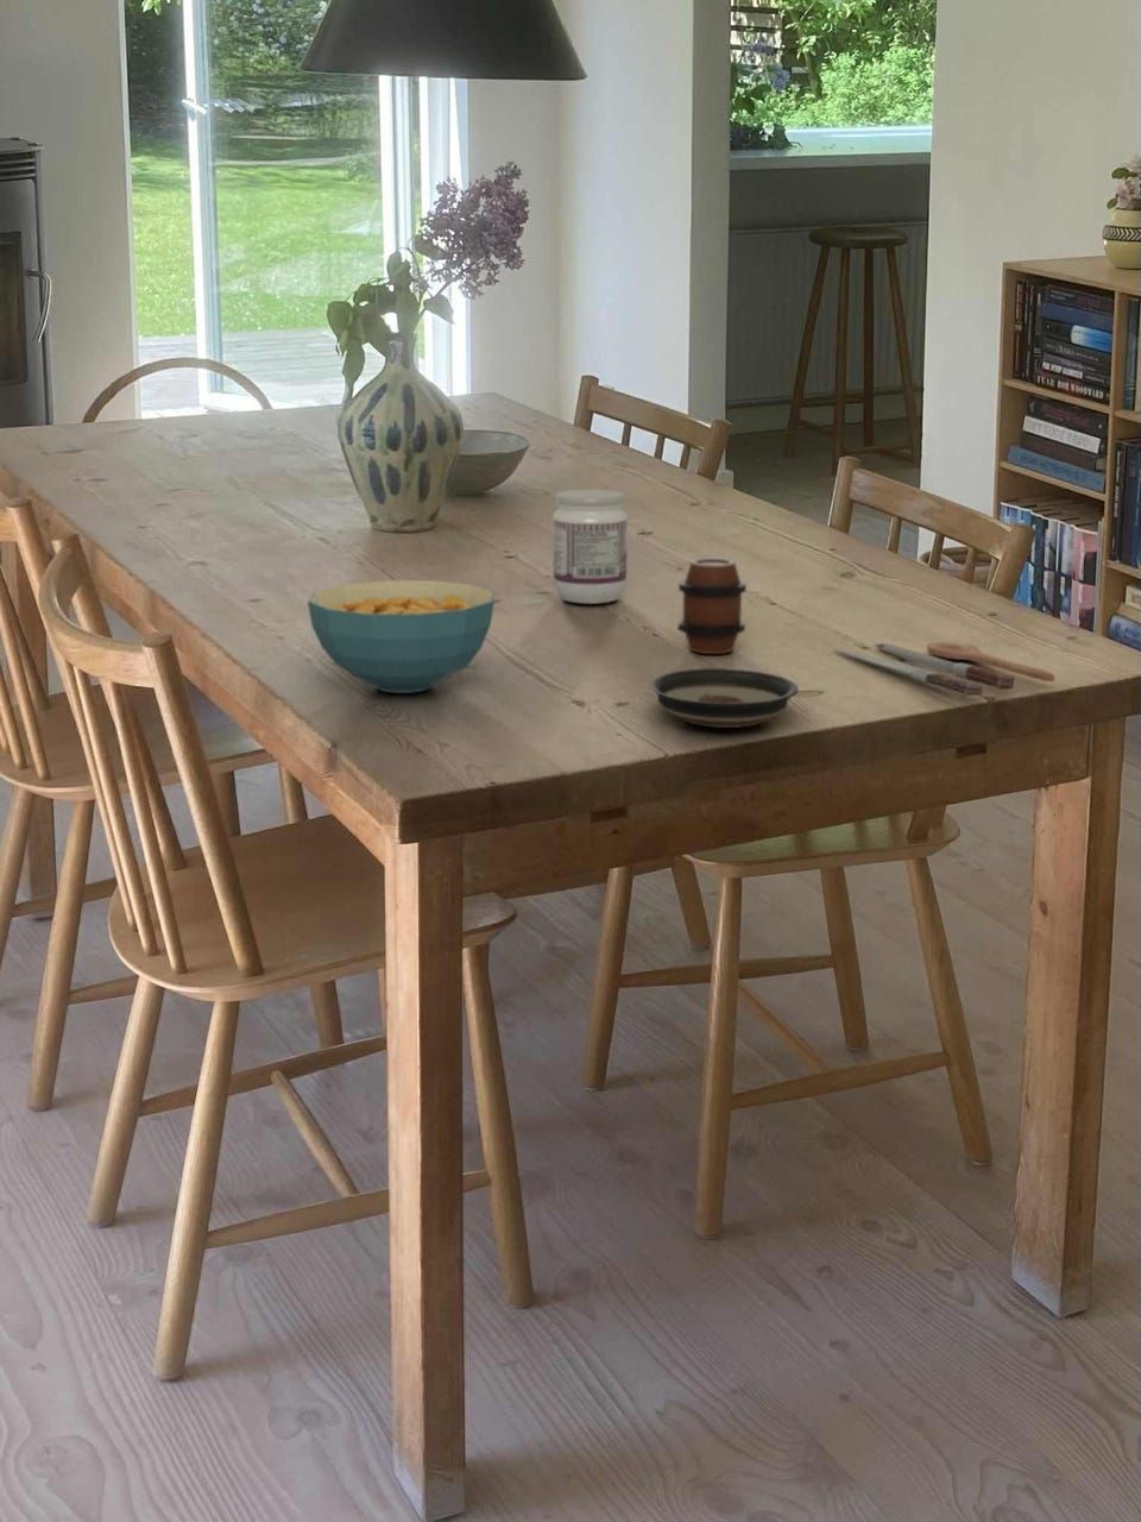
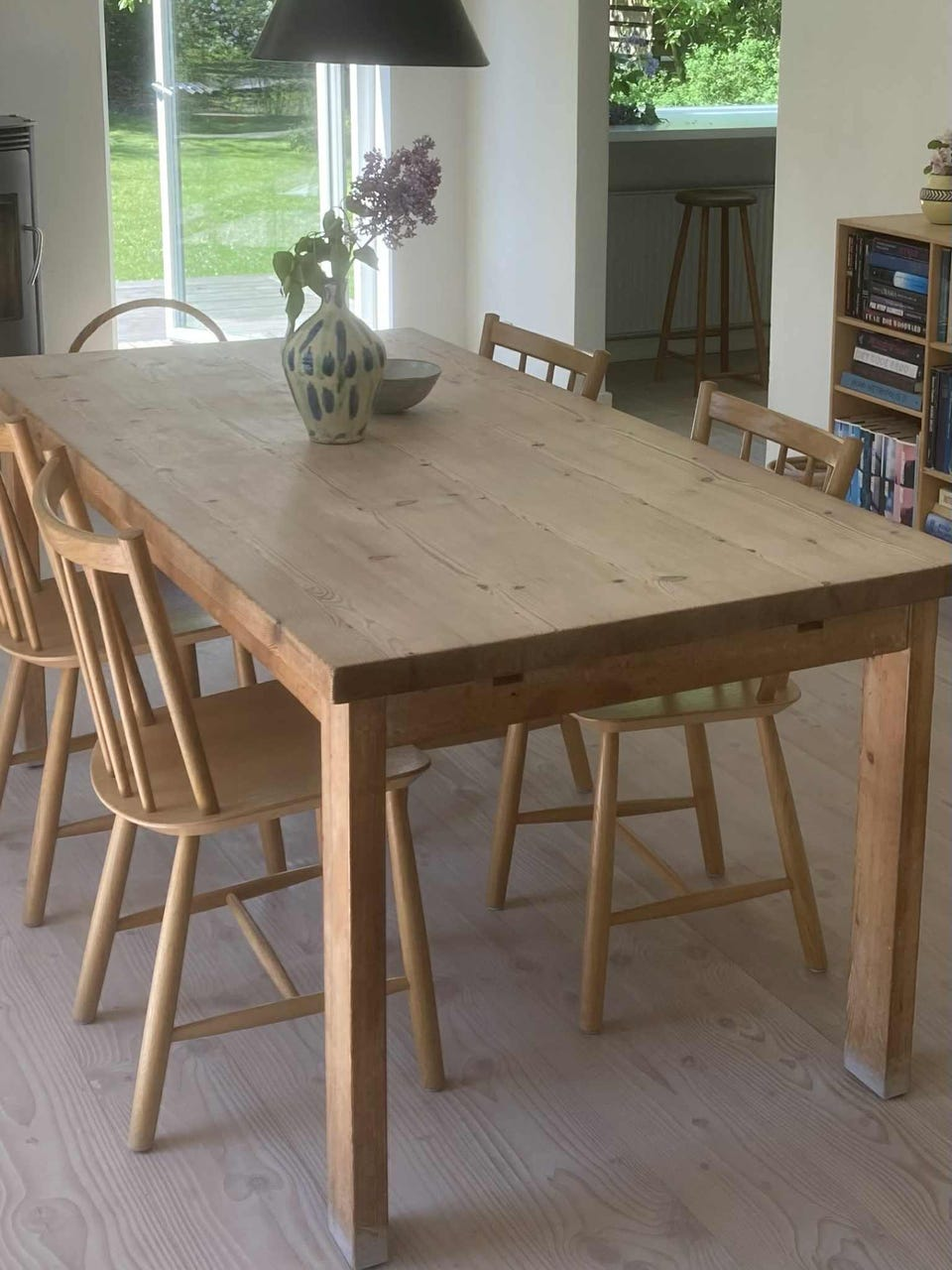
- jam (590, 545)
- saucer (723, 701)
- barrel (712, 605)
- spoon (943, 663)
- cereal bowl (403, 641)
